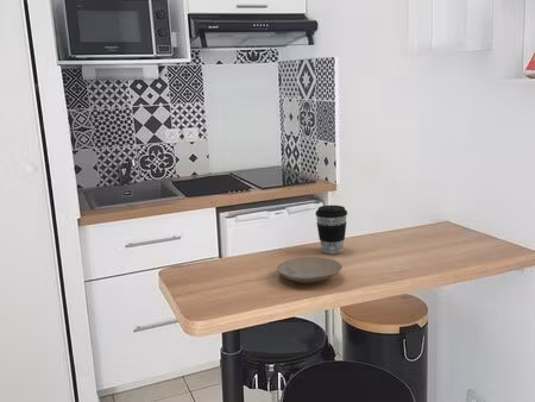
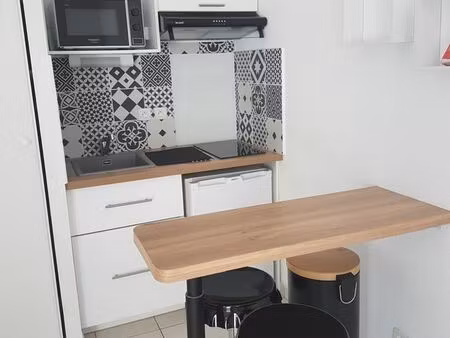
- coffee cup (332, 230)
- plate (309, 271)
